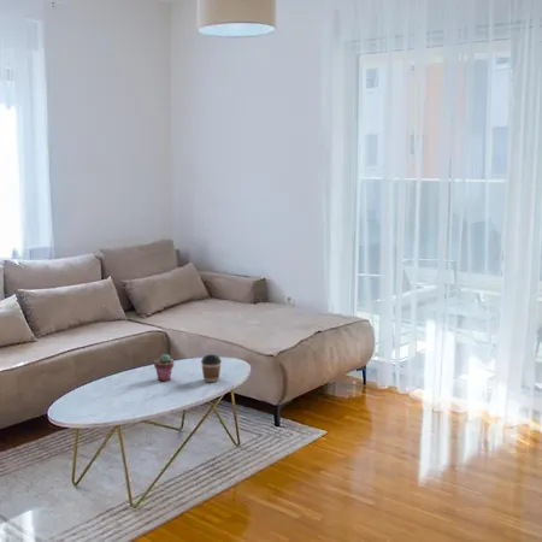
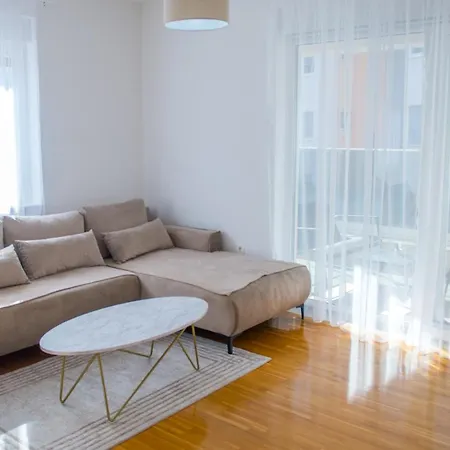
- coffee cup (211, 366)
- potted succulent (164, 366)
